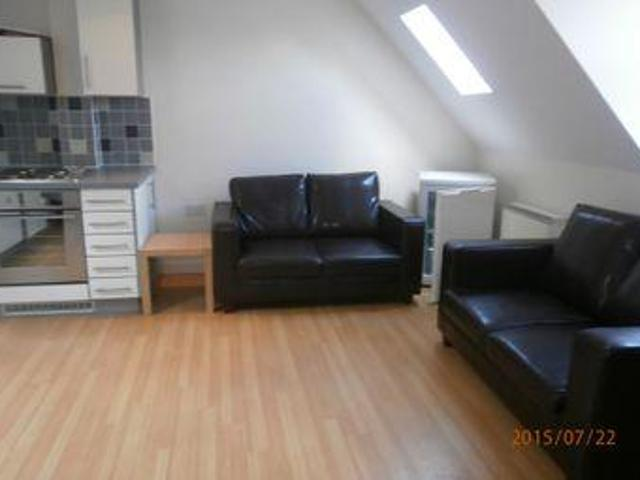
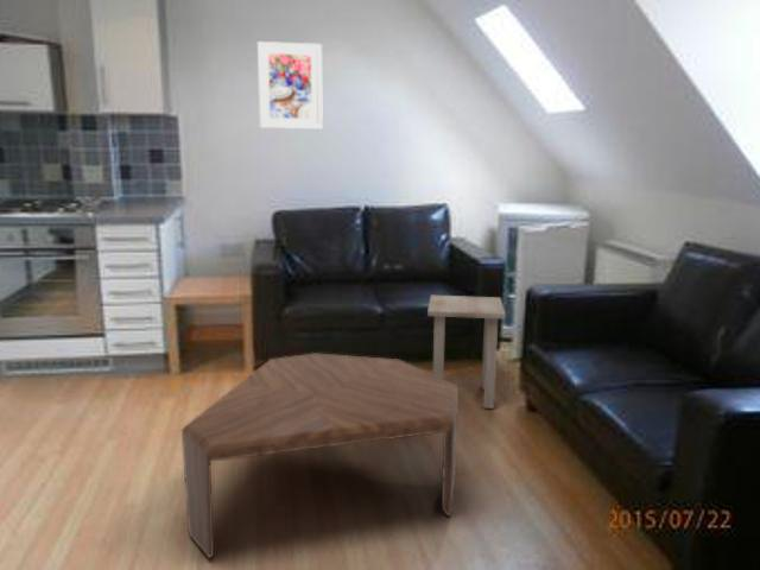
+ coffee table (322, 443)
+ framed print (290, 86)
+ side table (483, 350)
